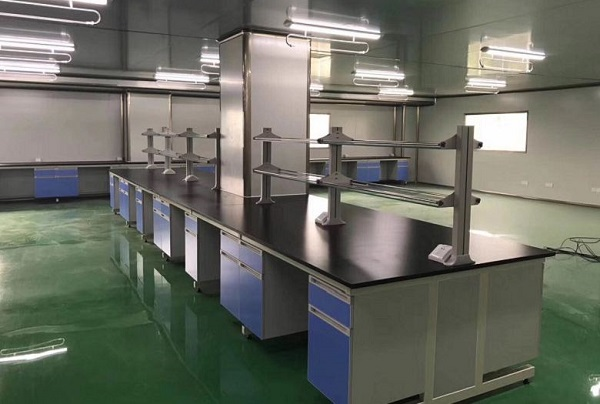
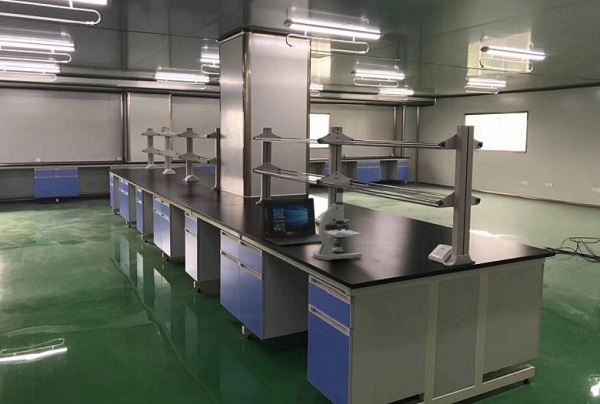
+ microscope (339, 221)
+ laptop (297, 220)
